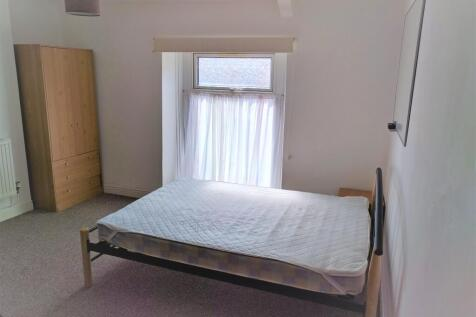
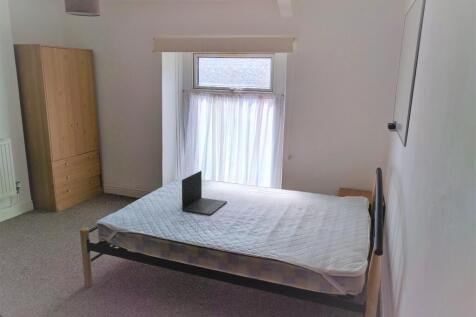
+ laptop (201, 191)
